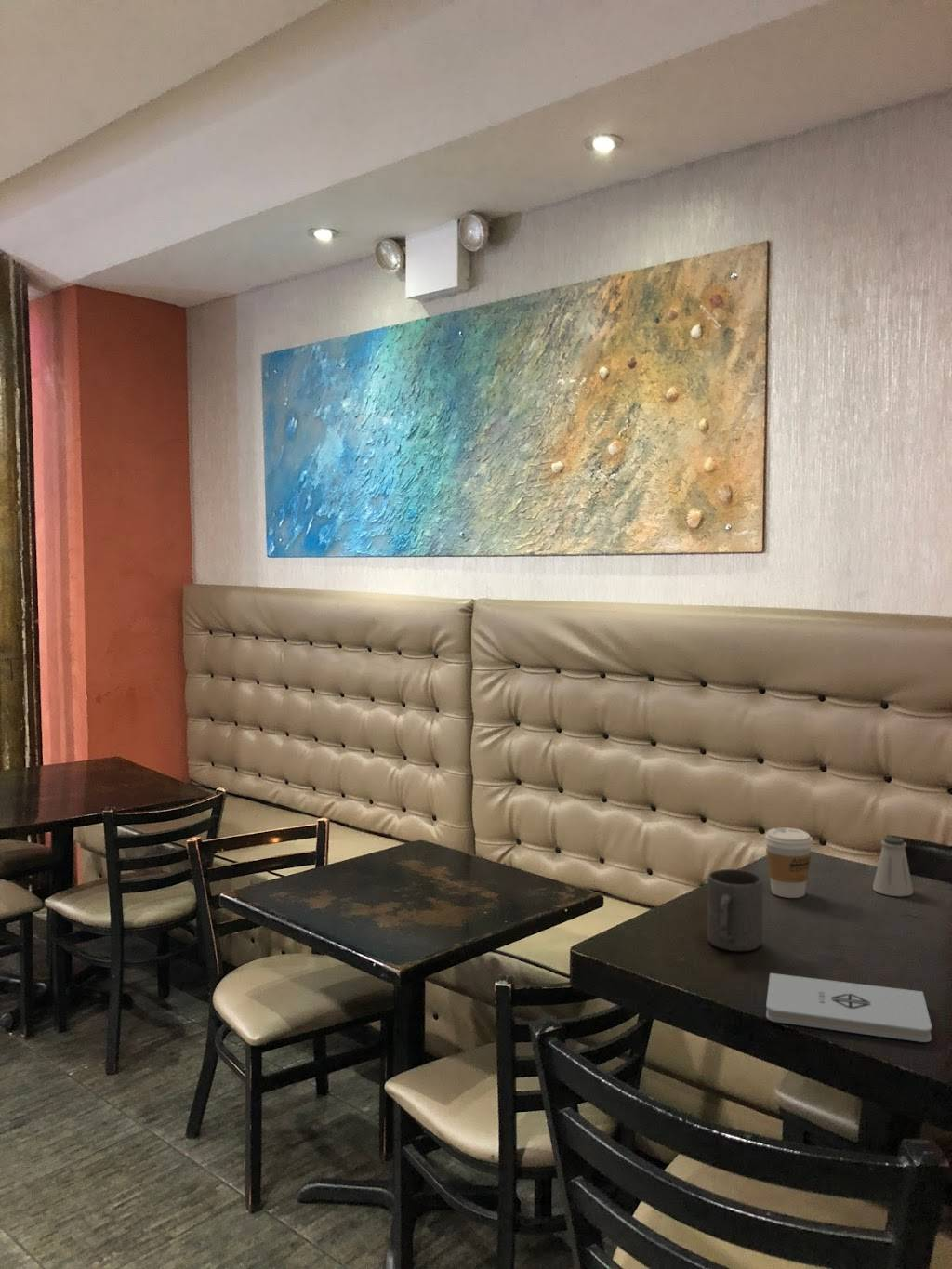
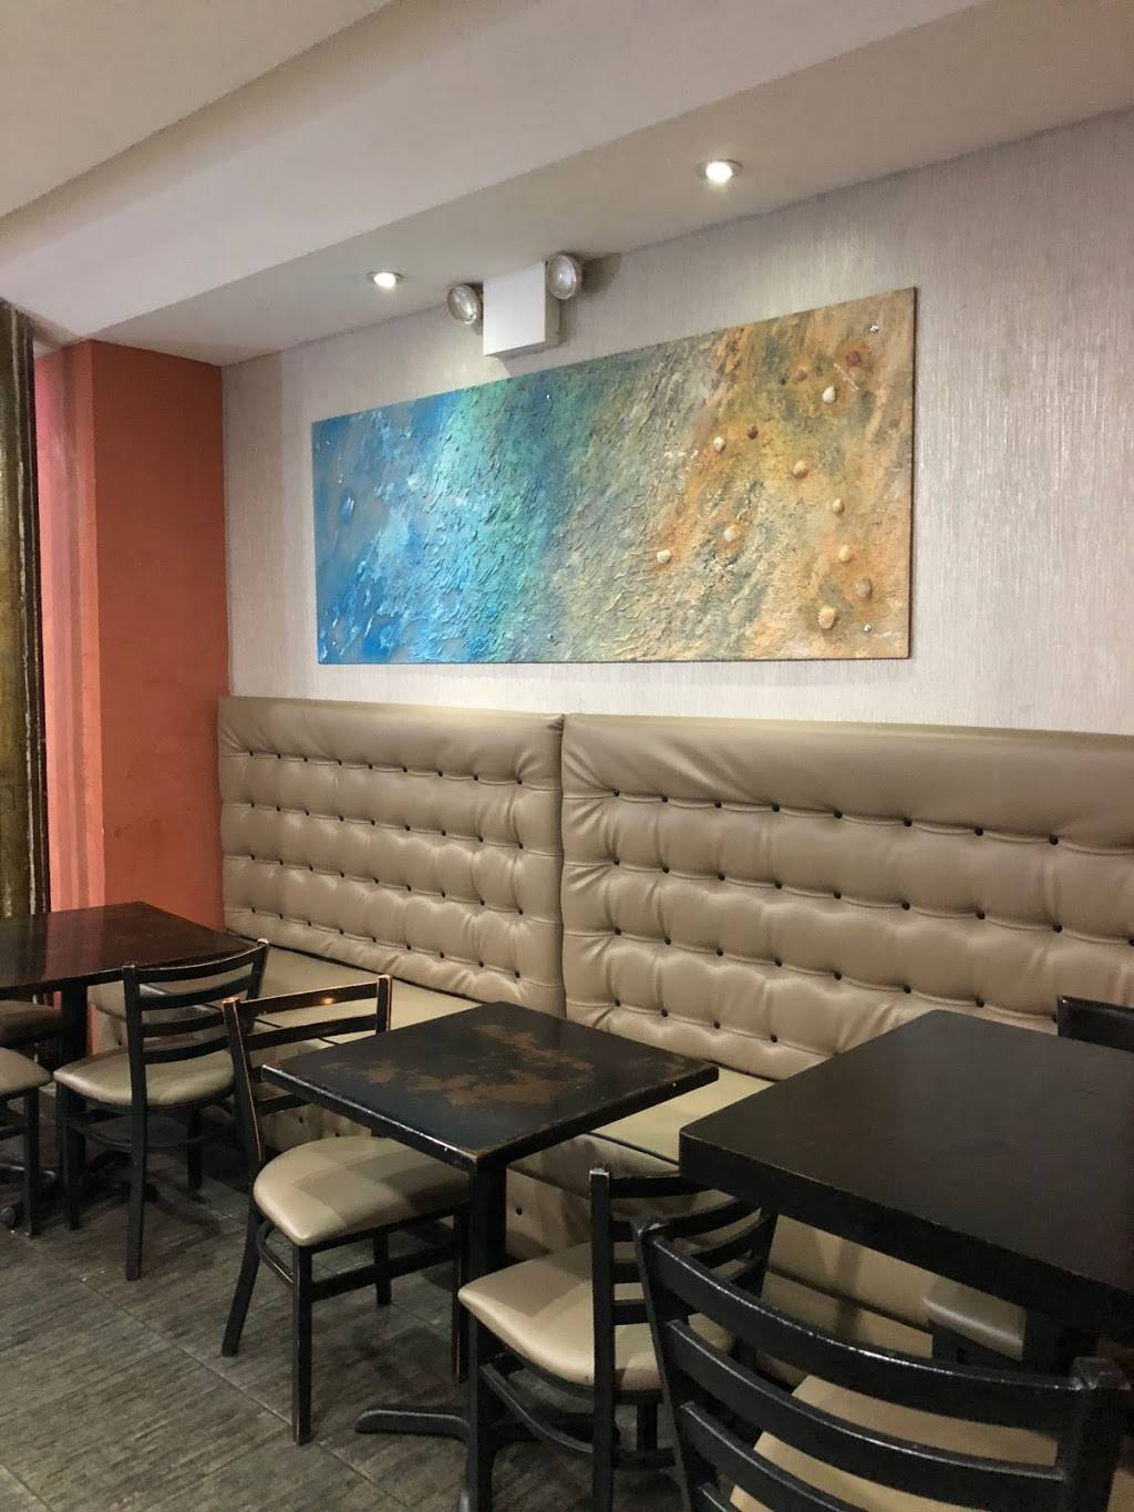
- coffee cup (787, 862)
- mug (732, 912)
- notepad (845, 1005)
- saltshaker (892, 865)
